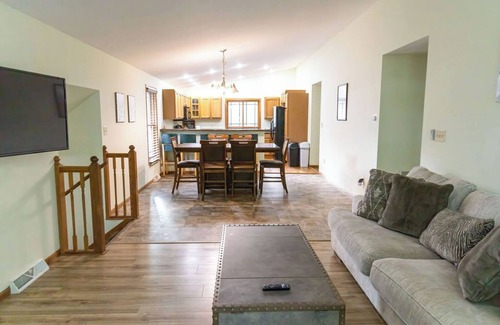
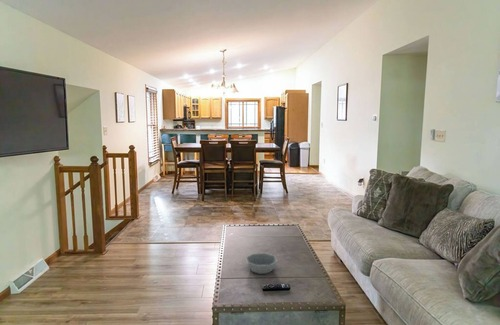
+ bowl (261, 264)
